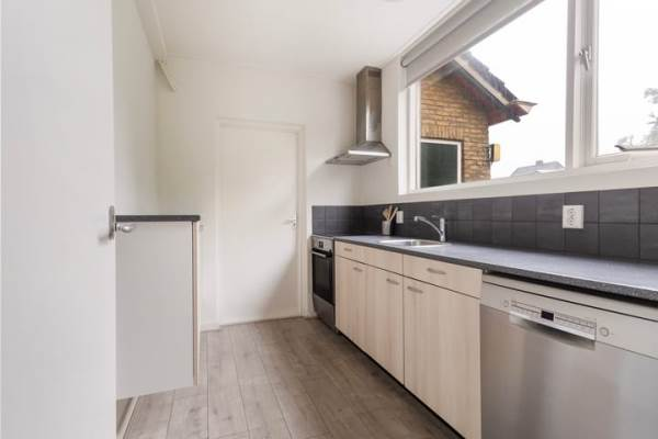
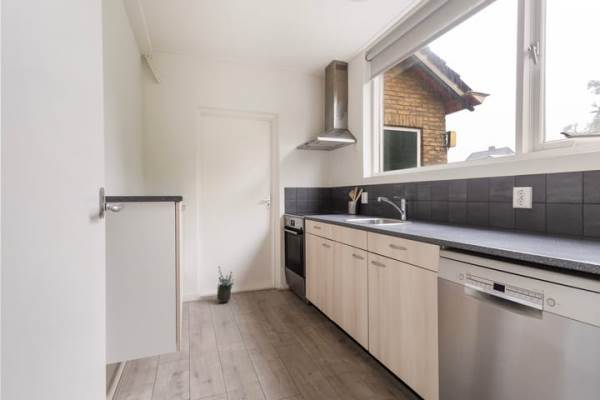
+ potted plant (224, 284)
